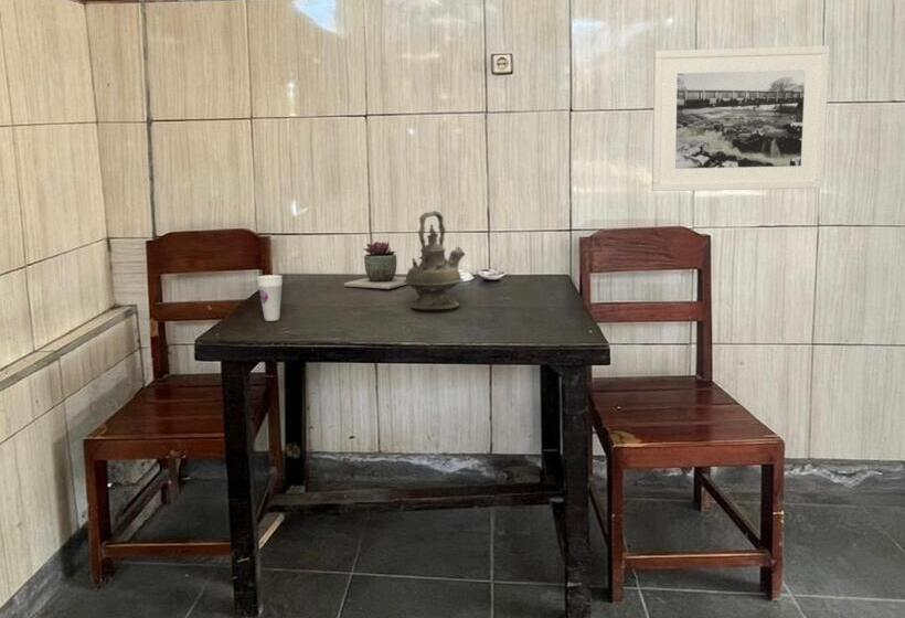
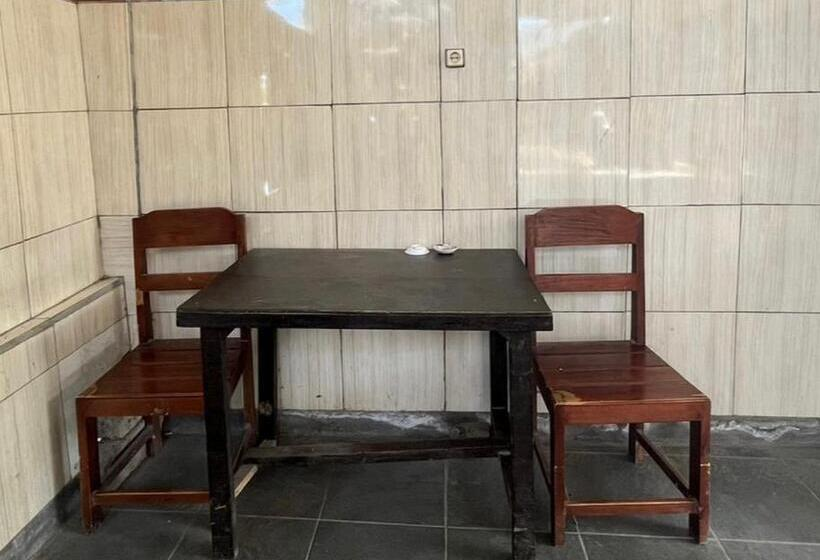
- succulent plant (382, 262)
- teapot (441, 257)
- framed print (738, 119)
- cup (270, 298)
